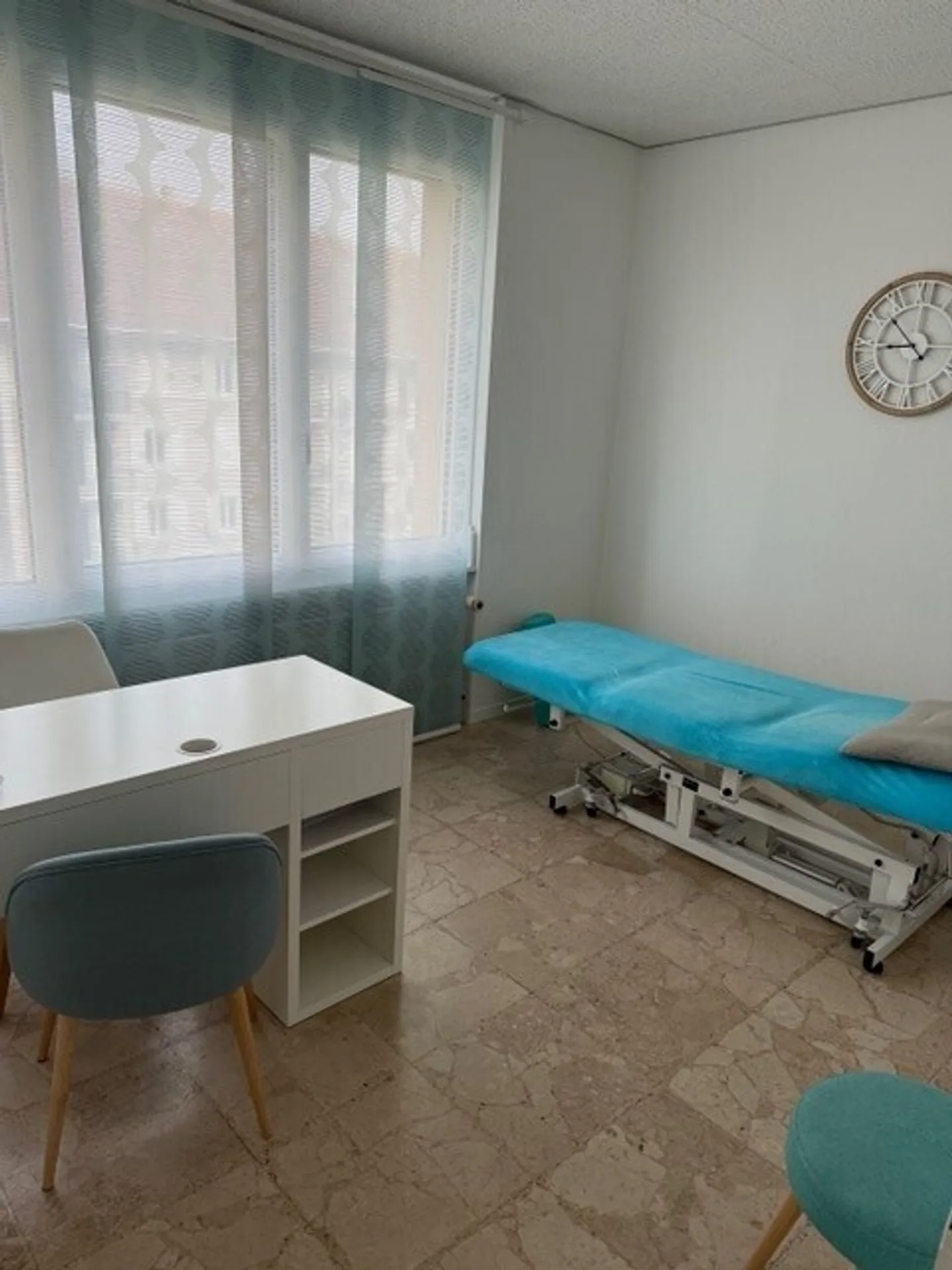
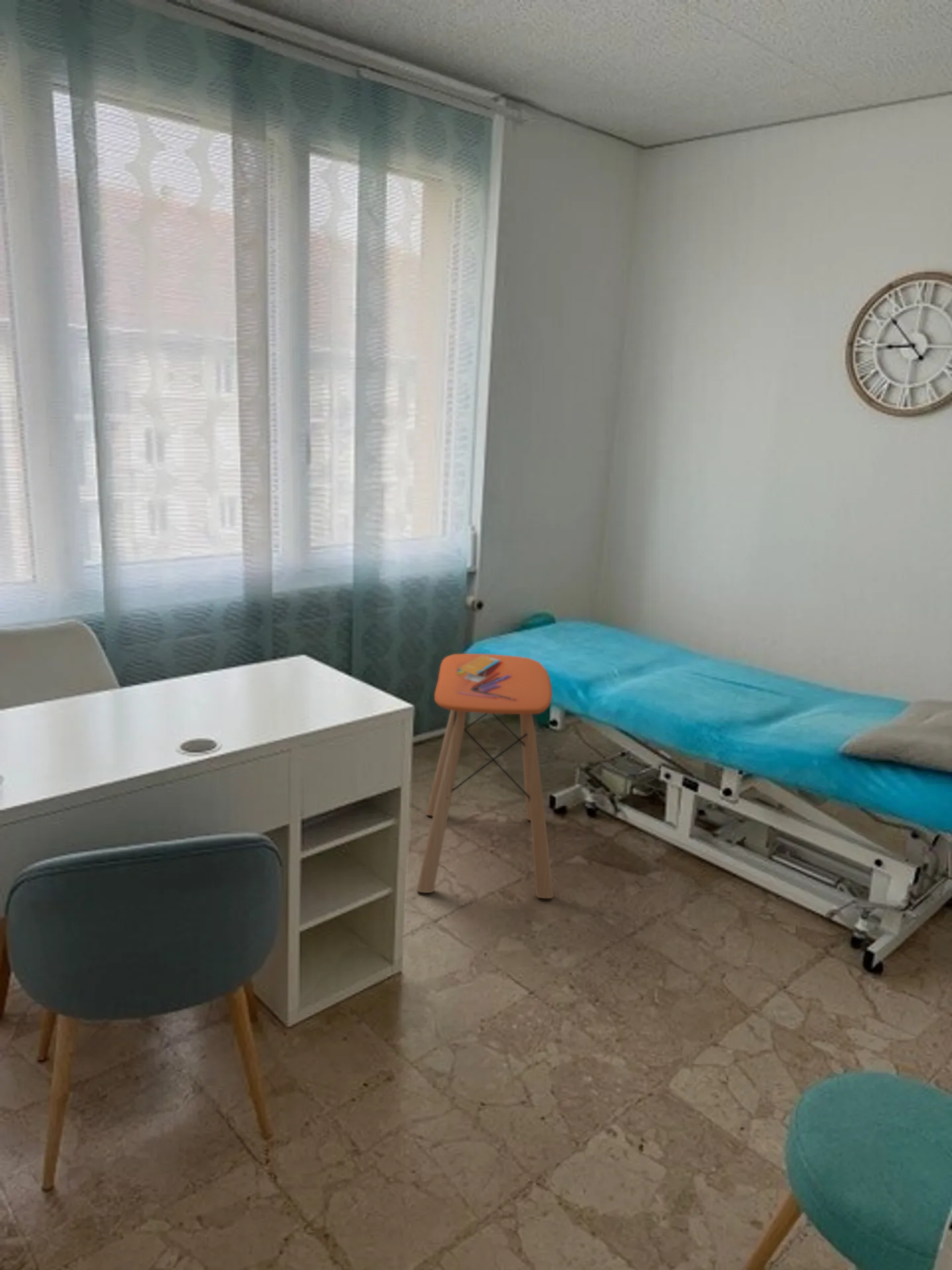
+ side table (487, 765)
